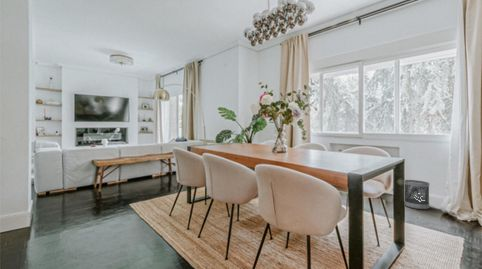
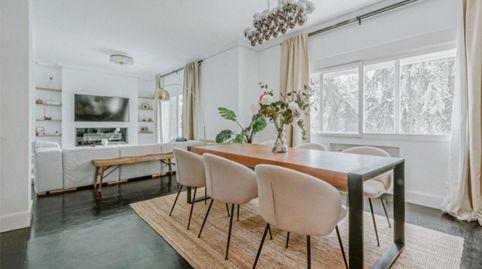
- wastebasket (415, 193)
